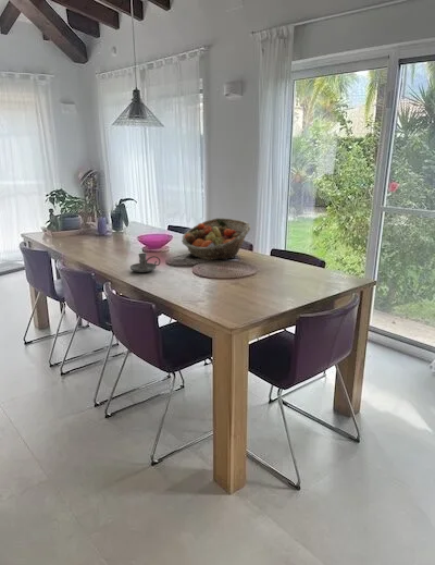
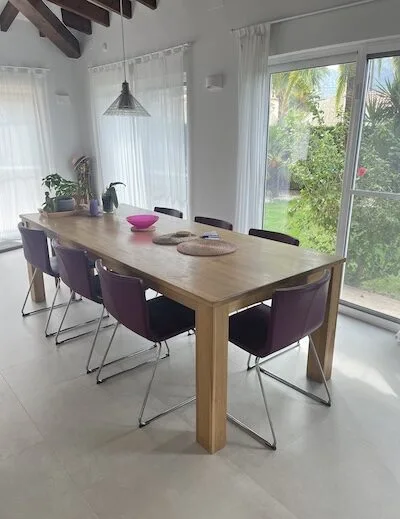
- candle holder (146, 261)
- fruit basket (215, 238)
